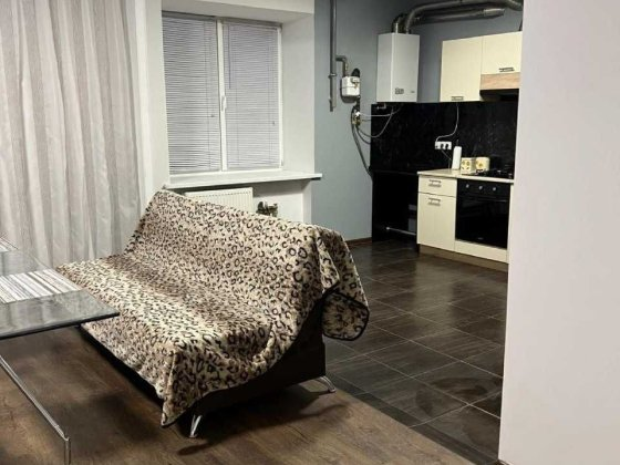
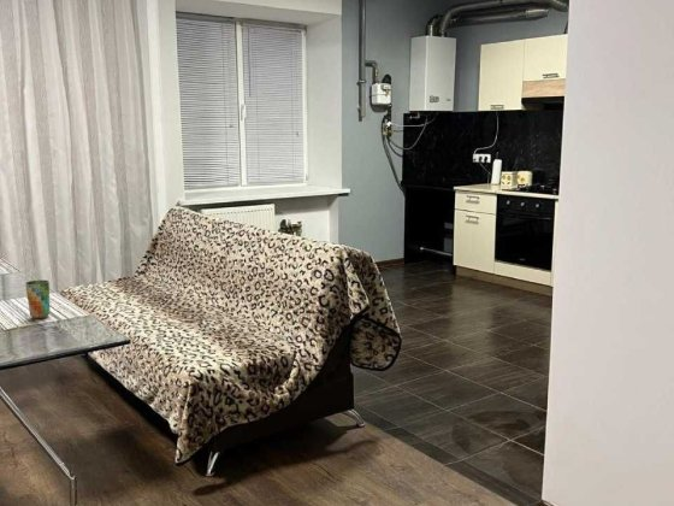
+ cup (39, 299)
